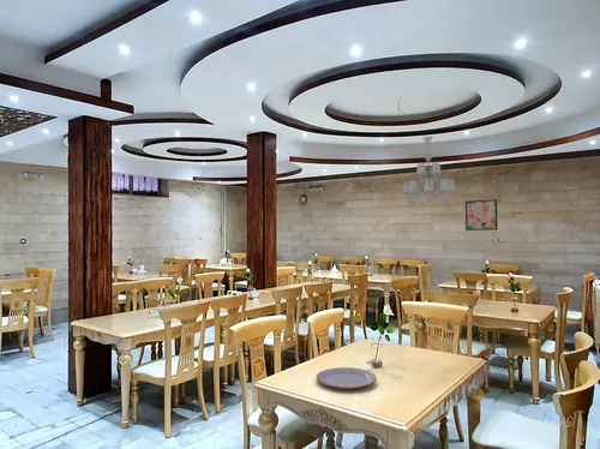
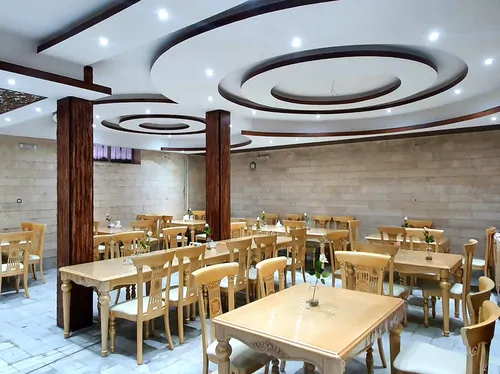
- chandelier (427, 172)
- wall art (480, 215)
- plate (346, 378)
